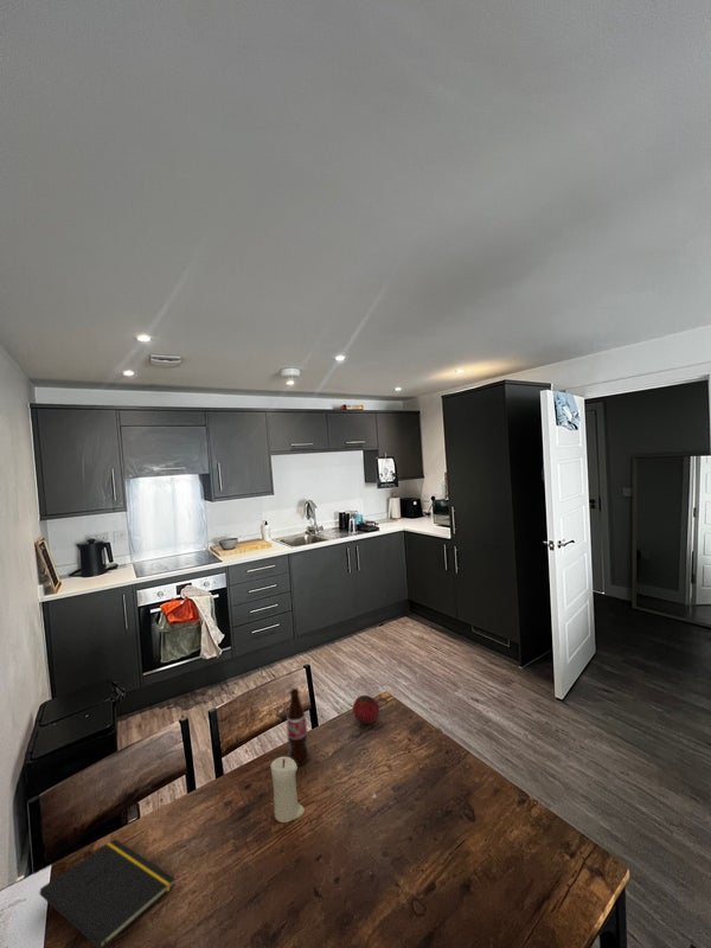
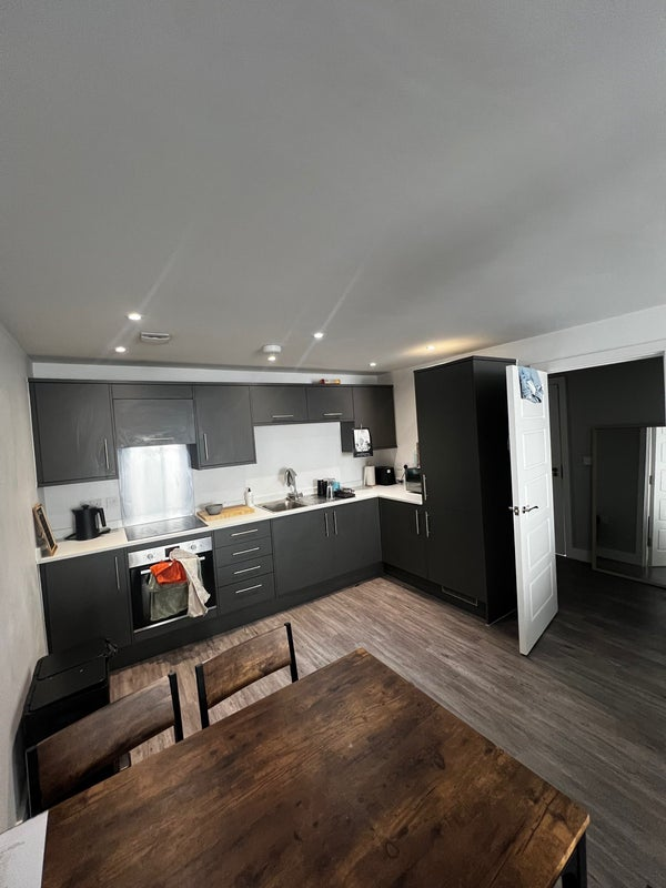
- fruit (365, 707)
- candle (286, 786)
- notepad (108, 886)
- bottle (296, 725)
